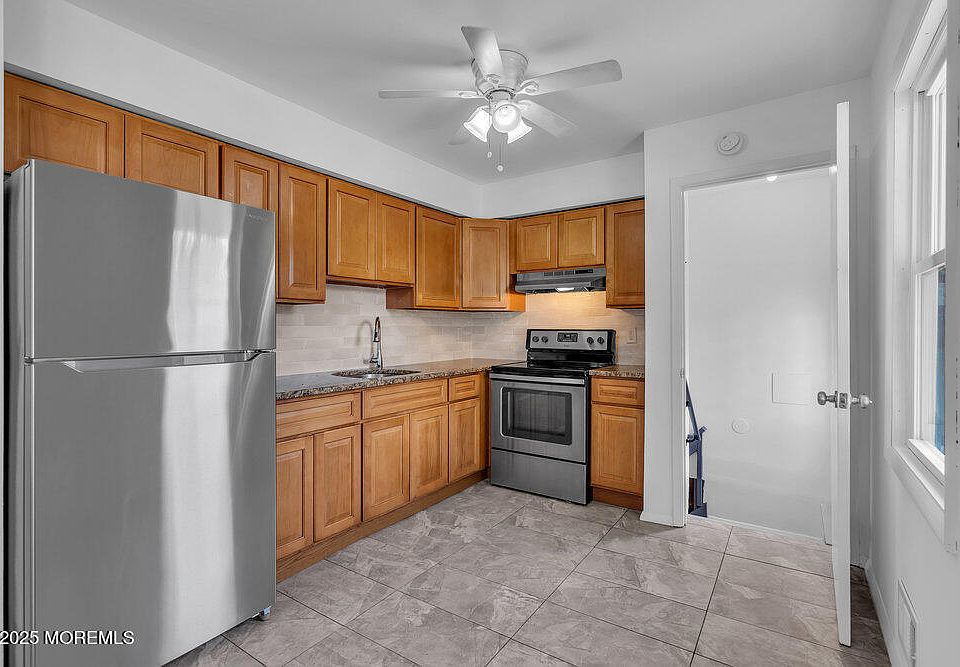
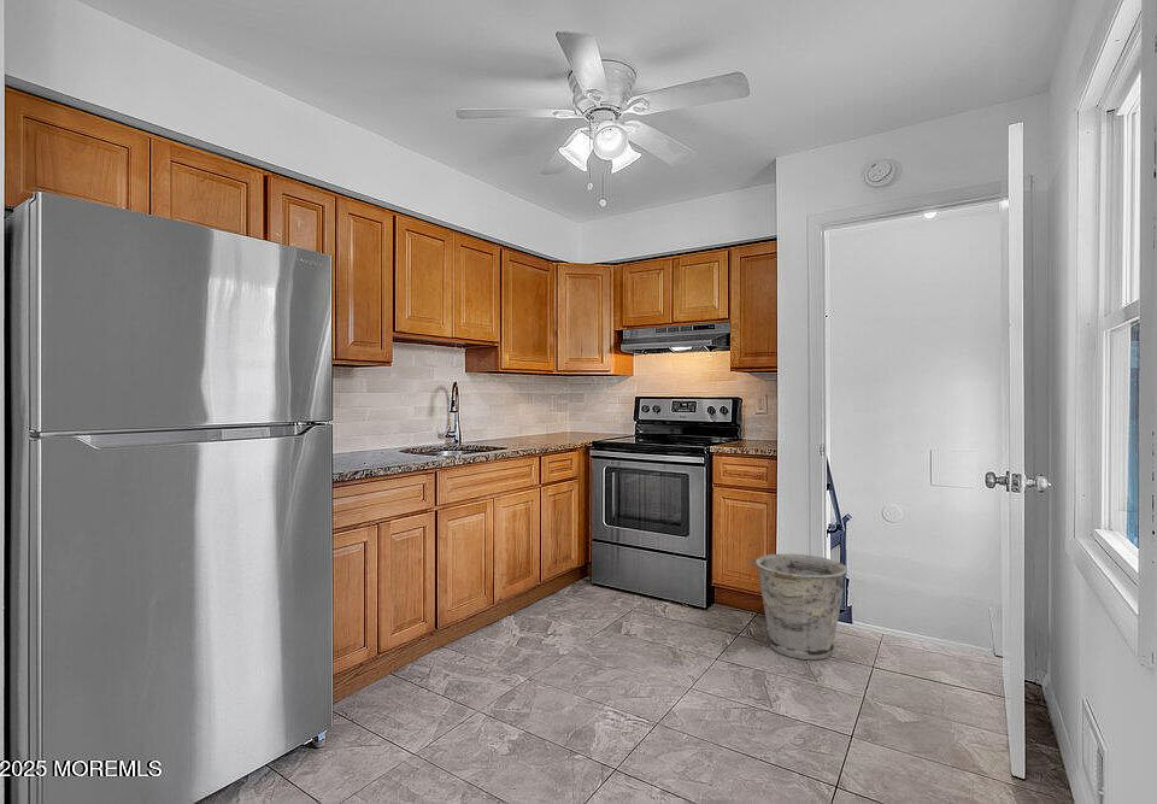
+ bucket (798, 606)
